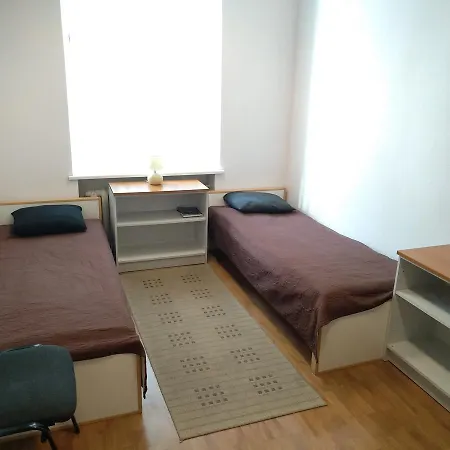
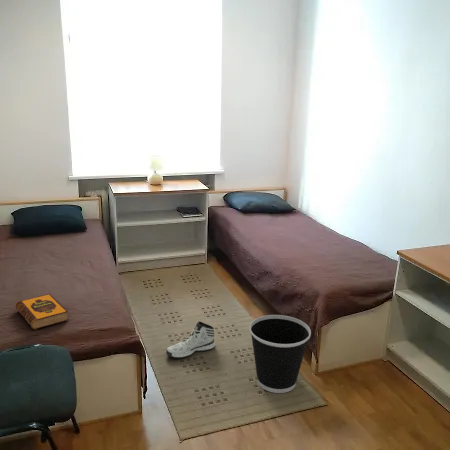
+ sneaker (190, 337)
+ hardback book (41, 311)
+ wastebasket (278, 355)
